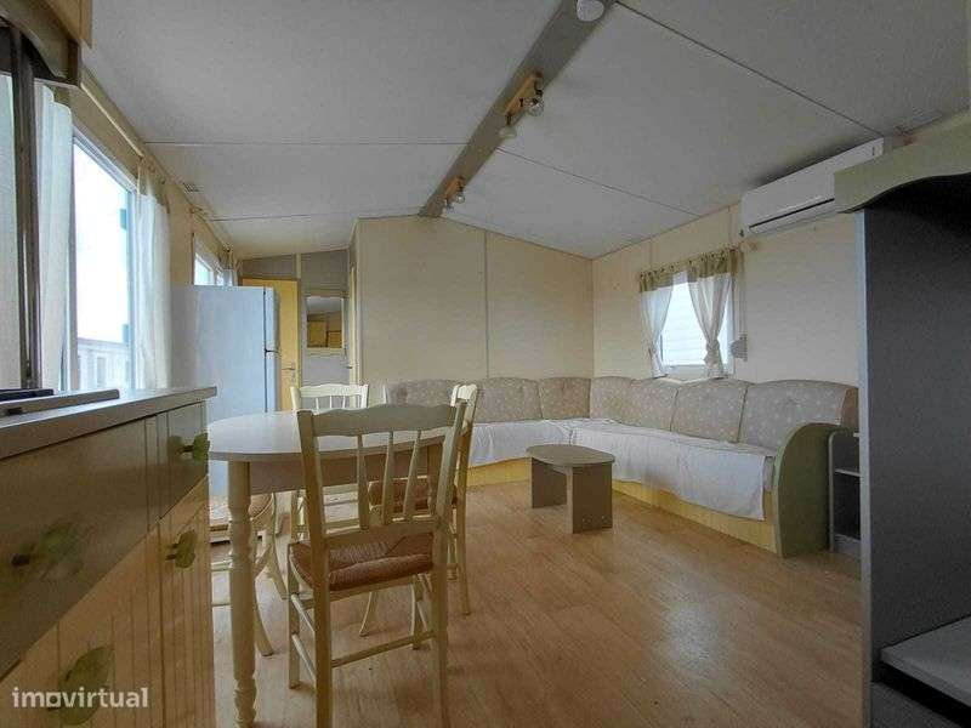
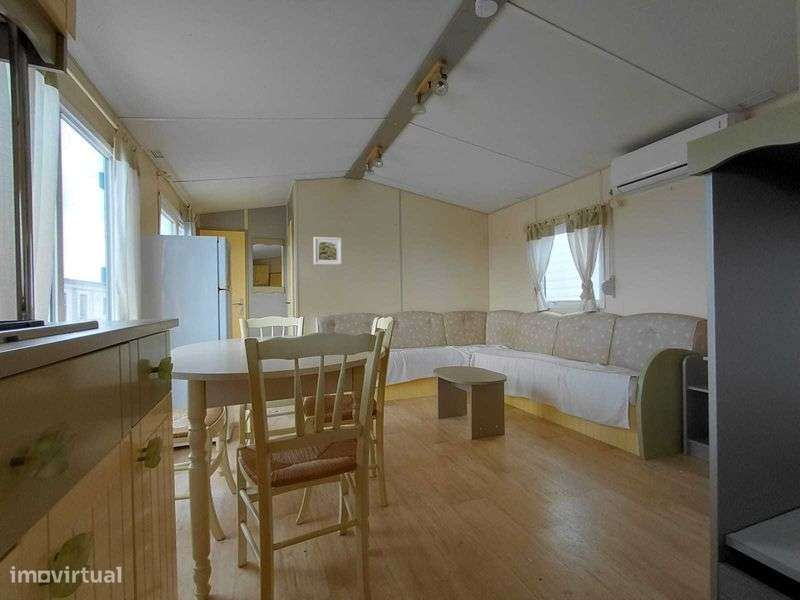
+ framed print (327, 251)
